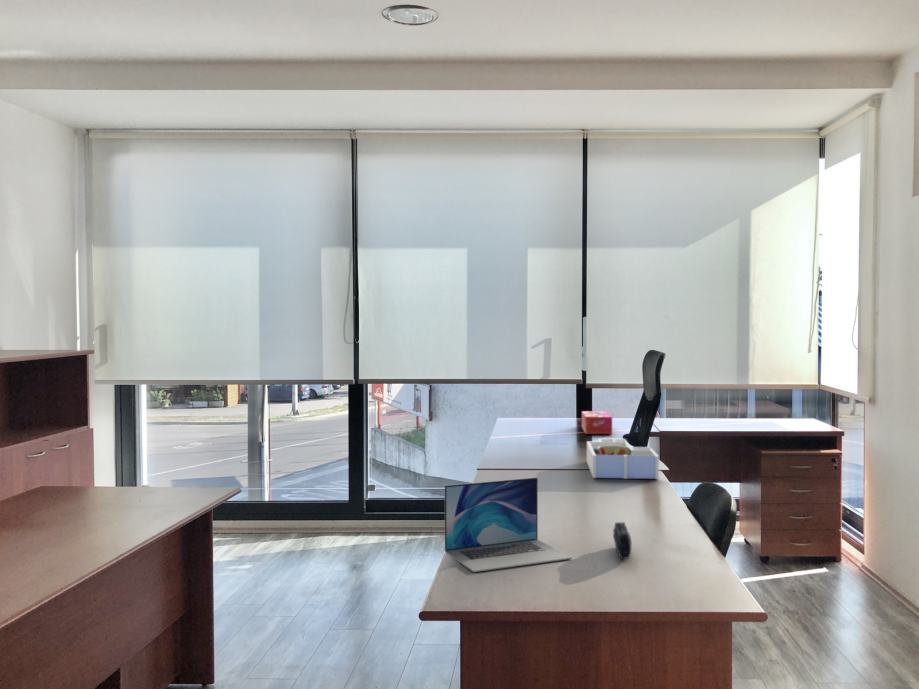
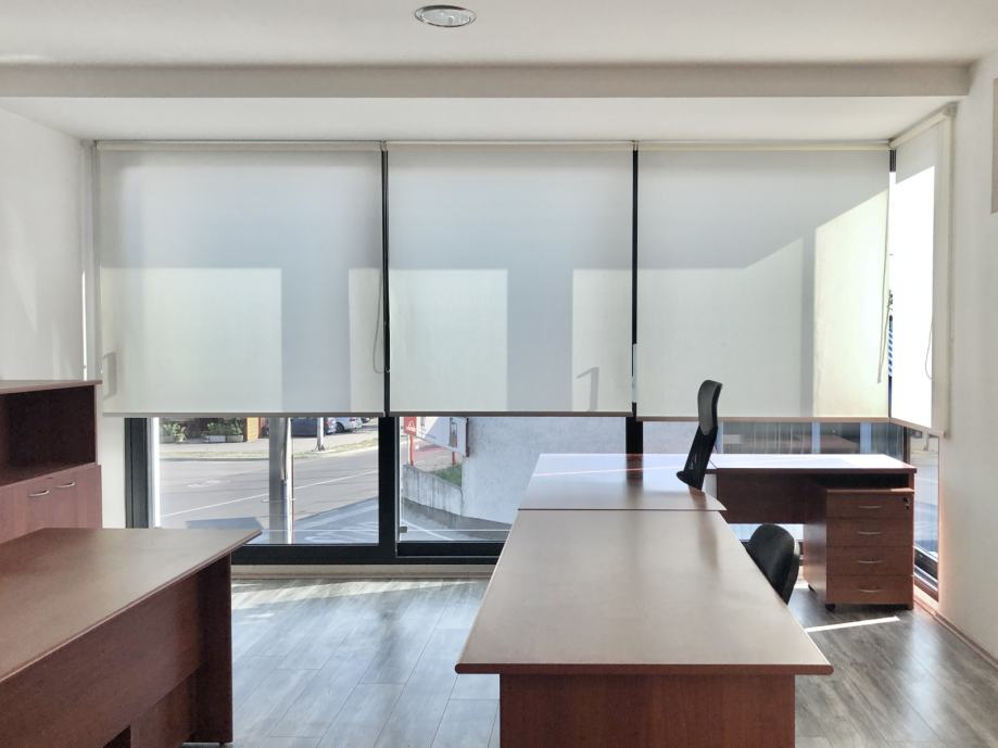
- tissue box (596, 422)
- pencil case (622, 540)
- laptop (507, 521)
- desk organizer (619, 457)
